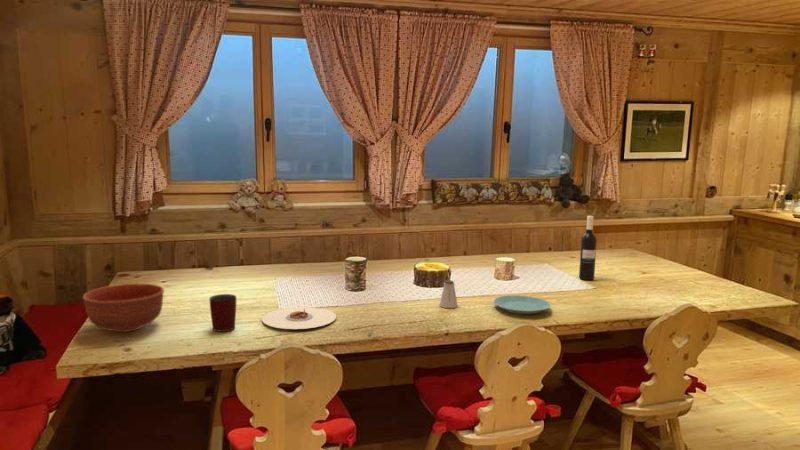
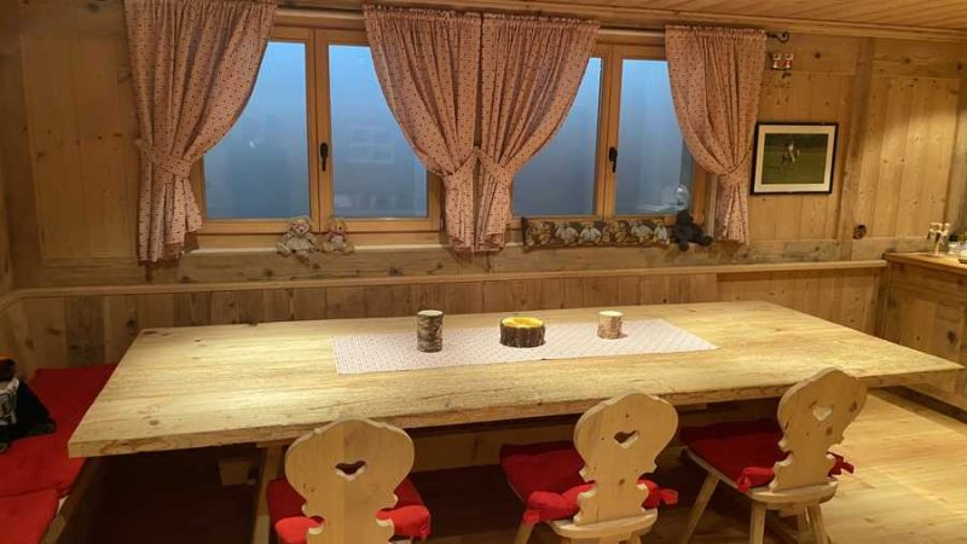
- plate (521, 305)
- wine bottle (588, 247)
- plate (299, 314)
- mug (224, 311)
- saltshaker (448, 293)
- bowl (125, 310)
